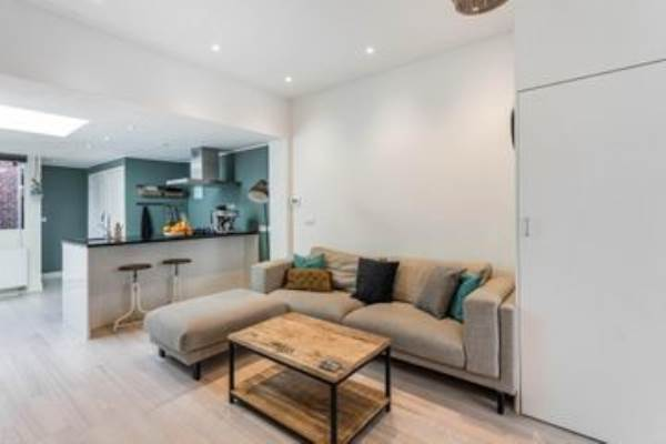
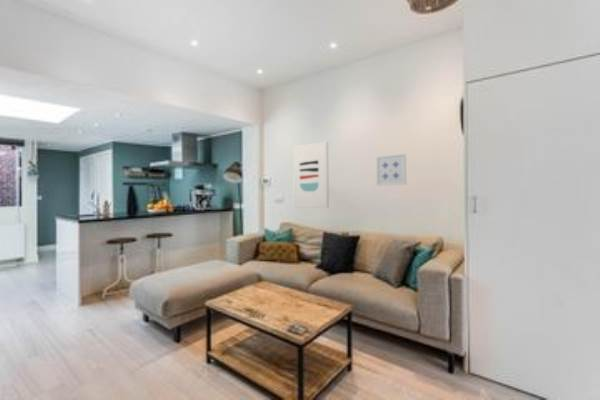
+ wall art (310, 176)
+ wall art (390, 170)
